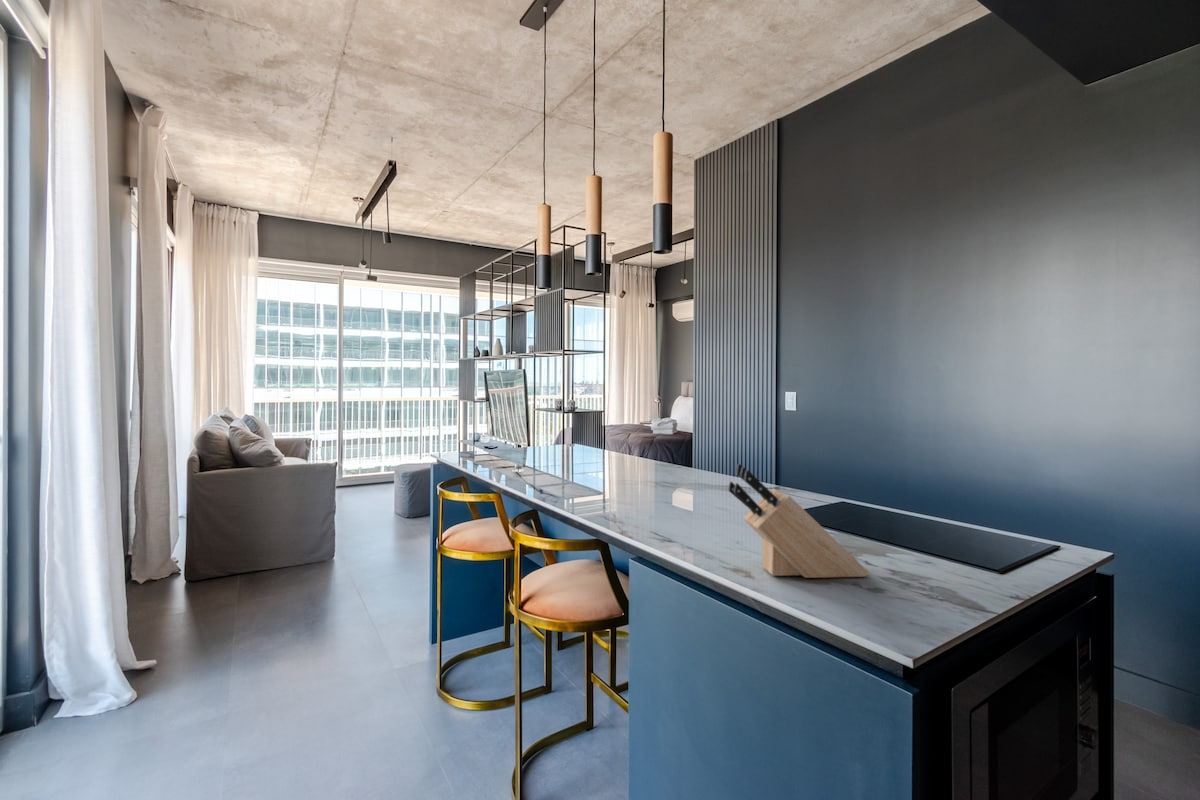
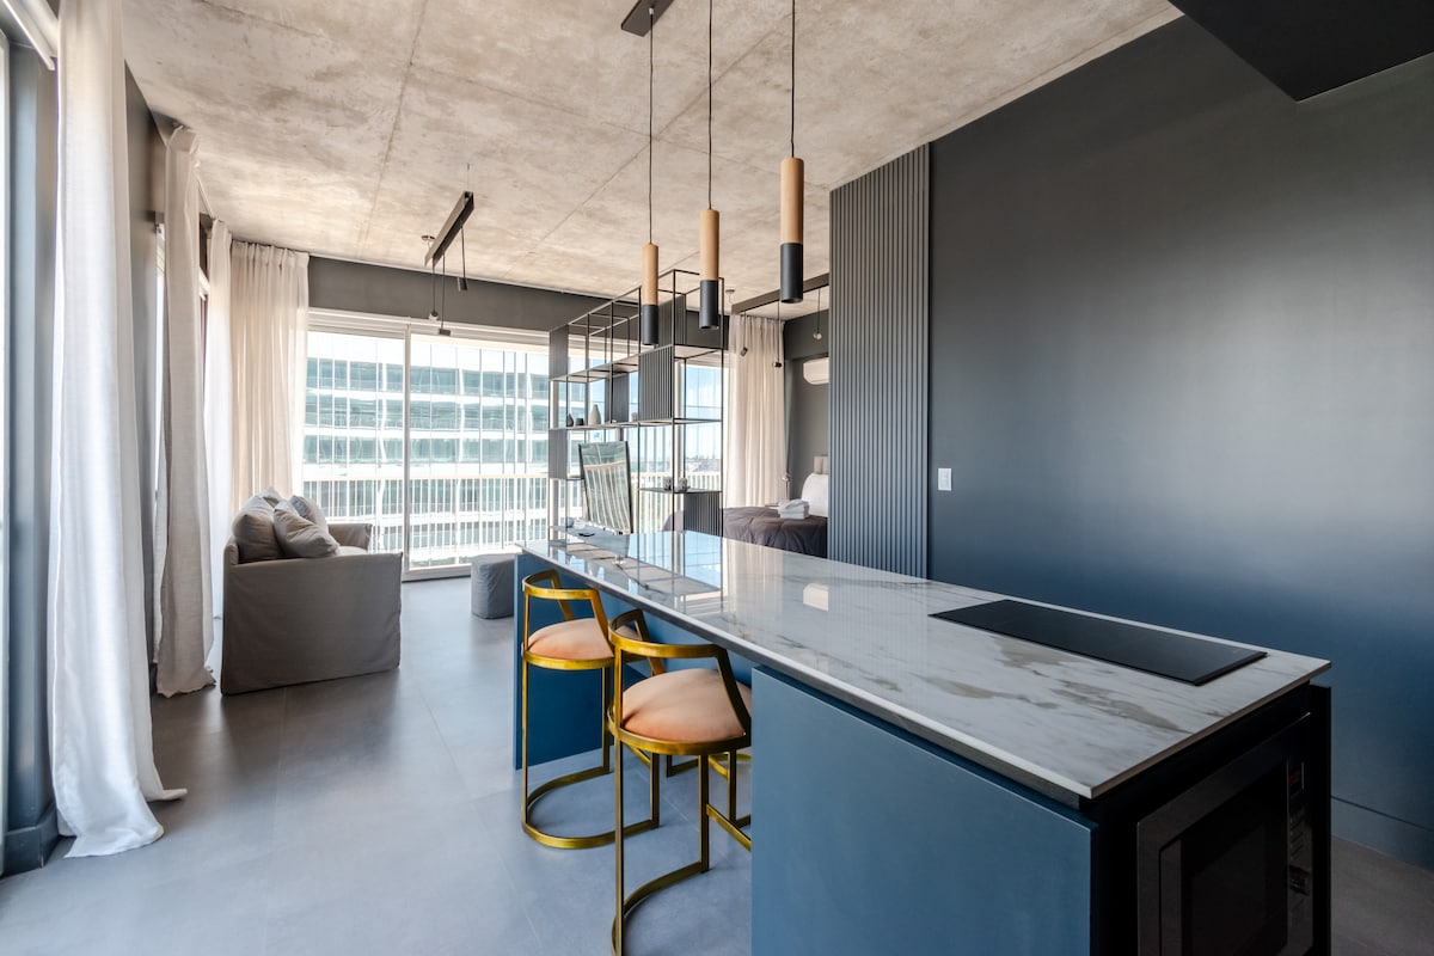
- knife block (794, 518)
